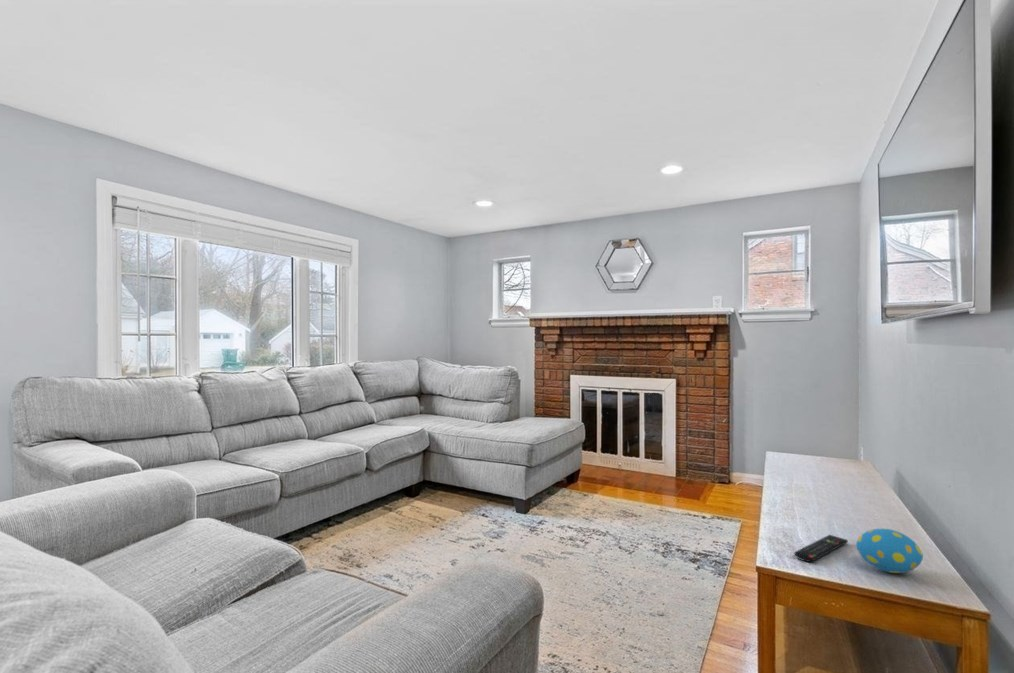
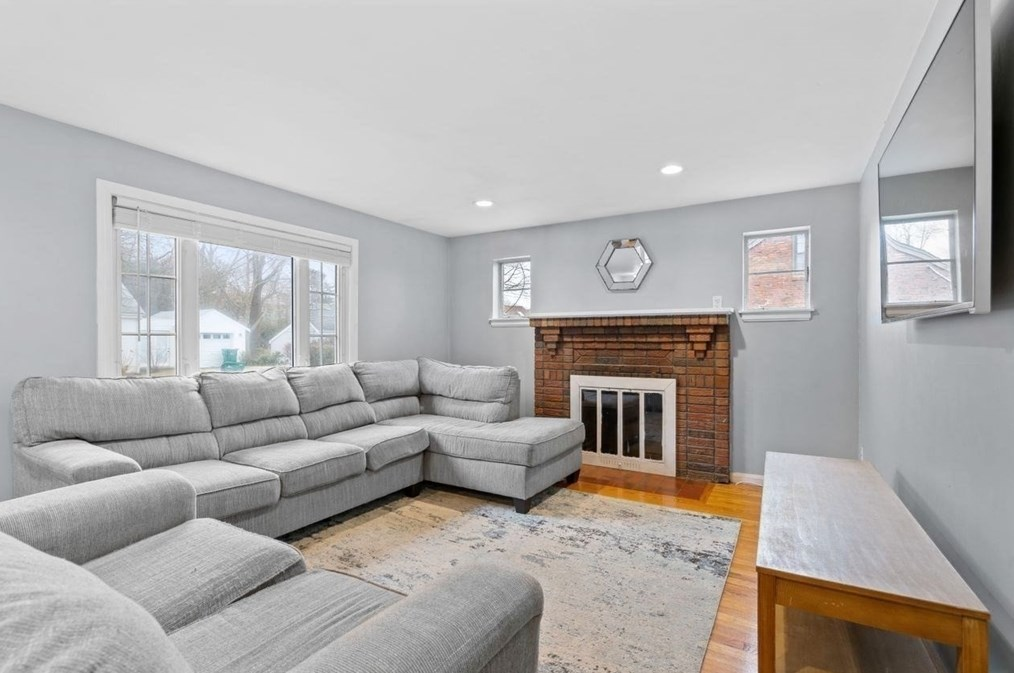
- remote control (821, 548)
- decorative egg (888, 550)
